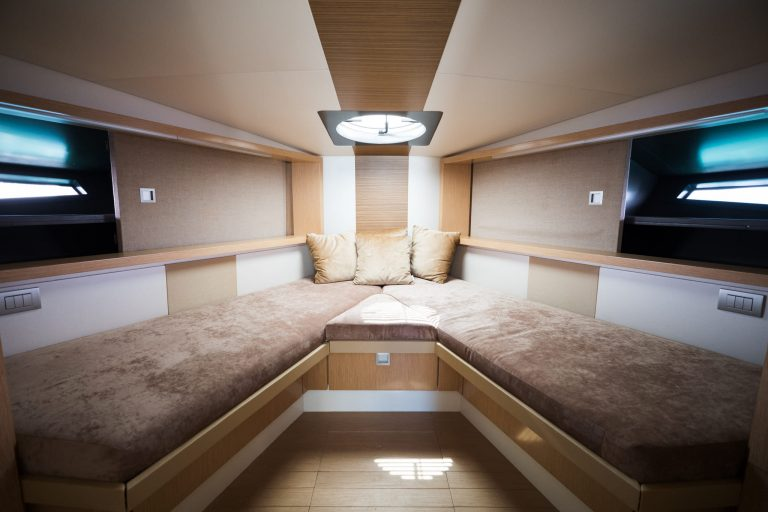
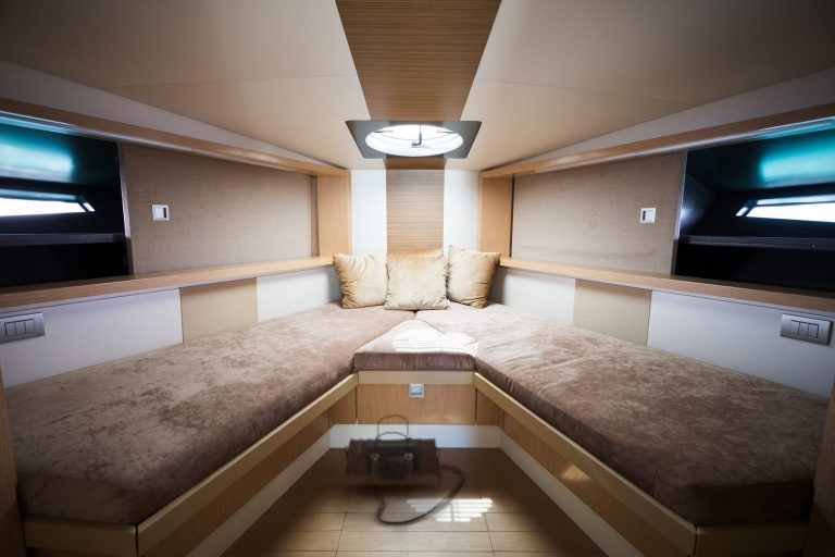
+ duffel bag (406, 459)
